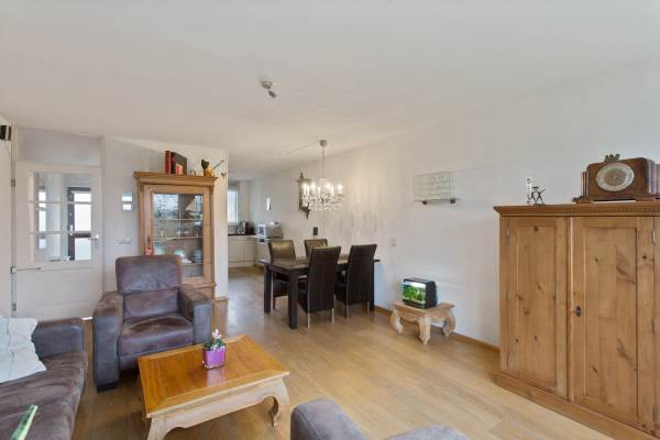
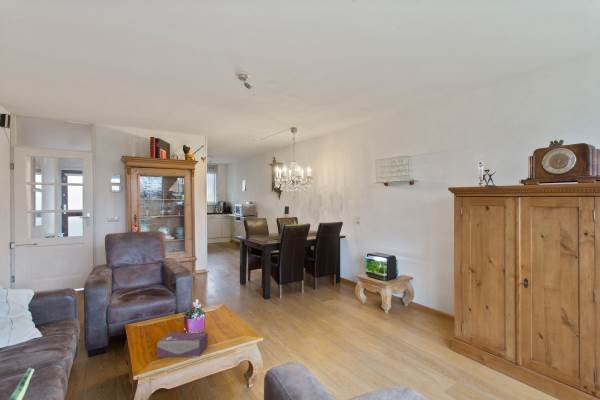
+ tissue box (183, 343)
